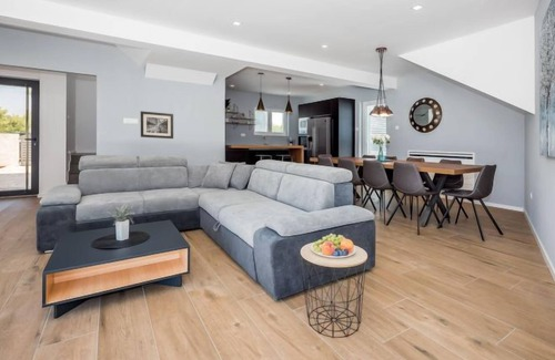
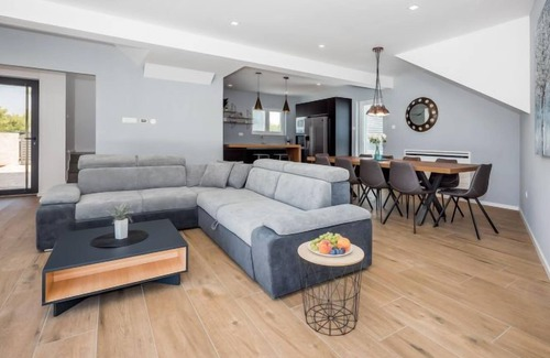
- wall art (157, 125)
